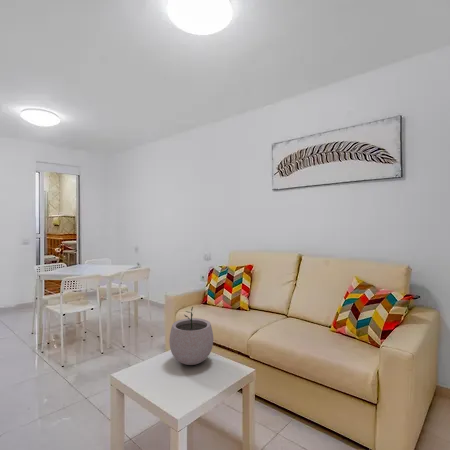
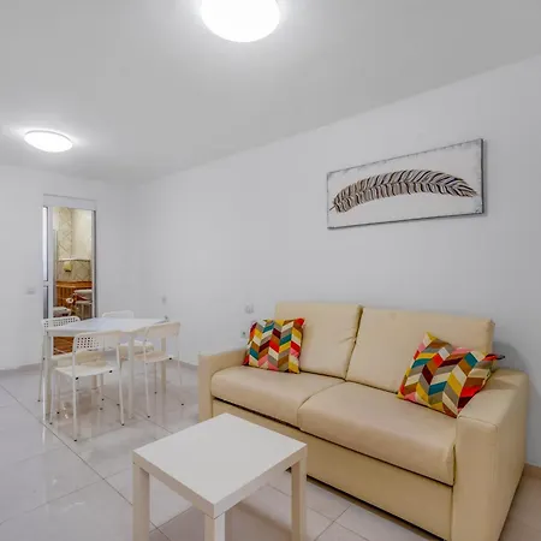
- plant pot (191, 334)
